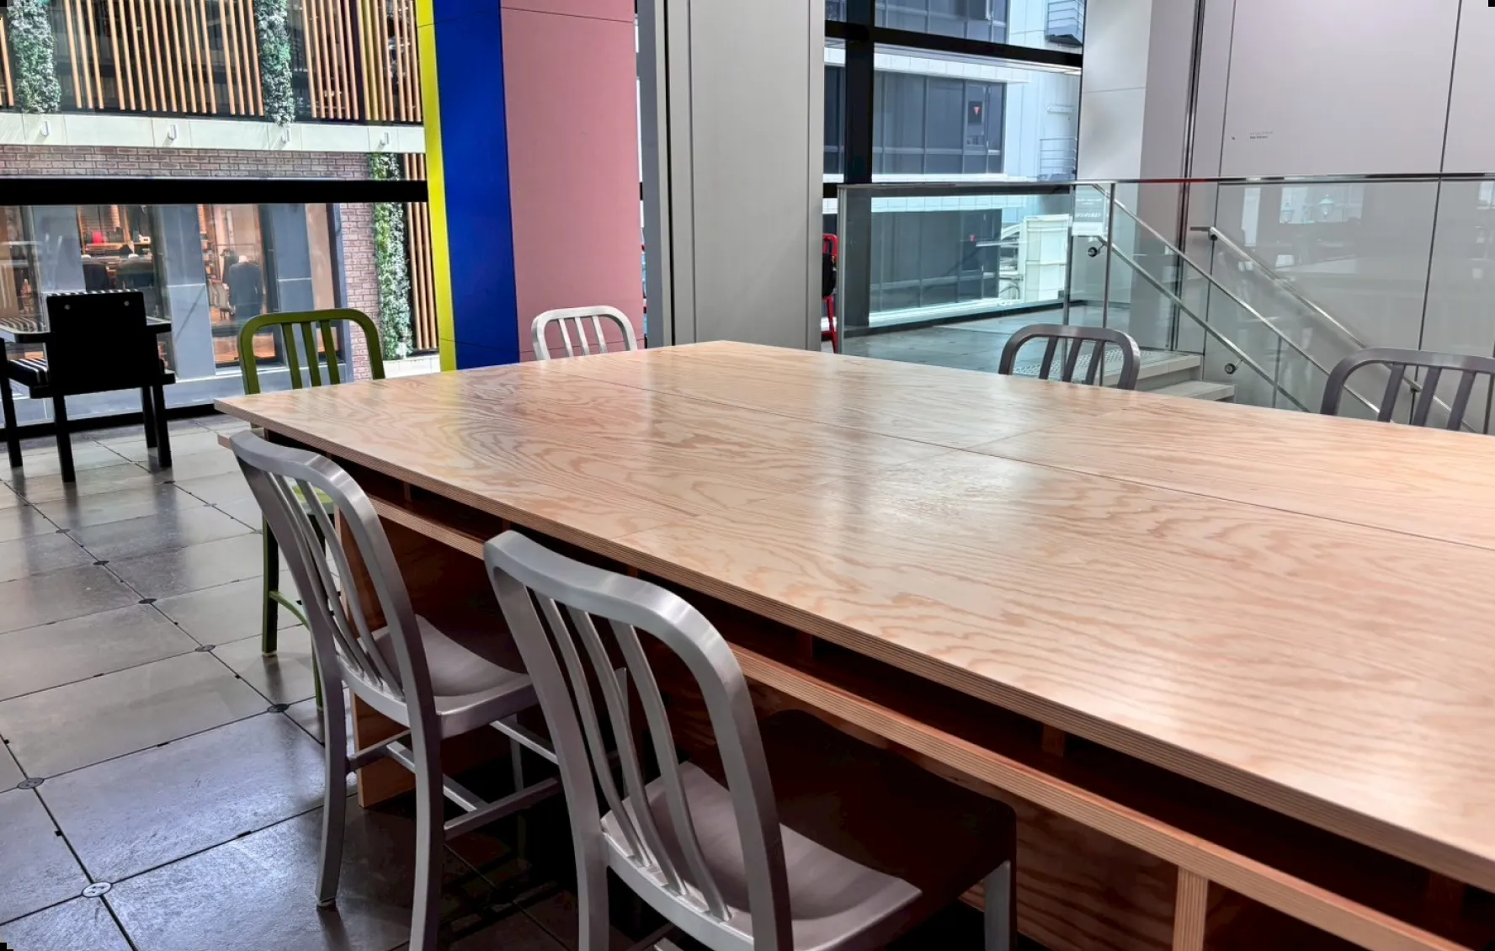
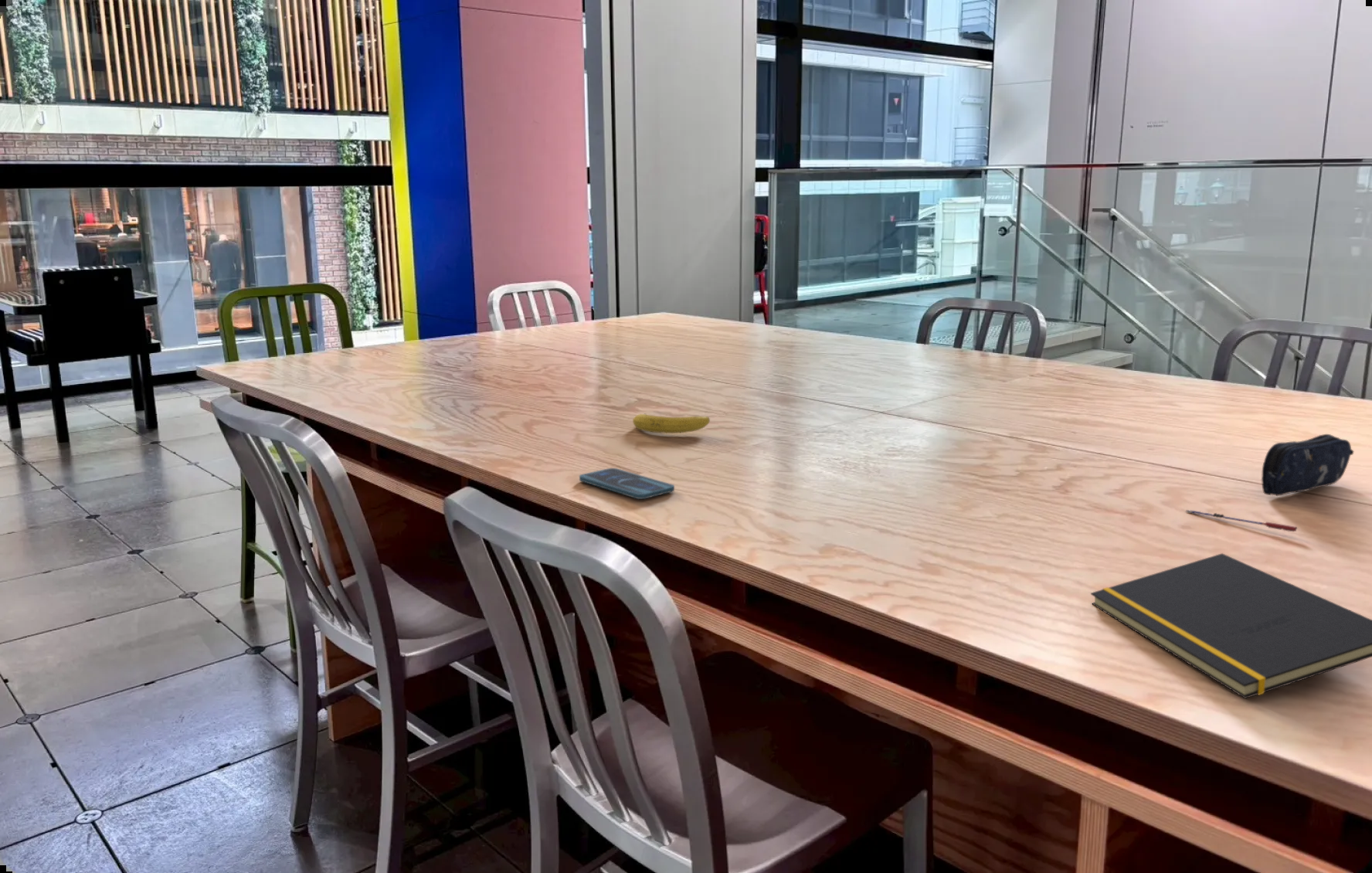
+ pen (1239, 519)
+ smartphone (626, 483)
+ notepad (1232, 617)
+ pencil case (1306, 464)
+ fruit (665, 420)
